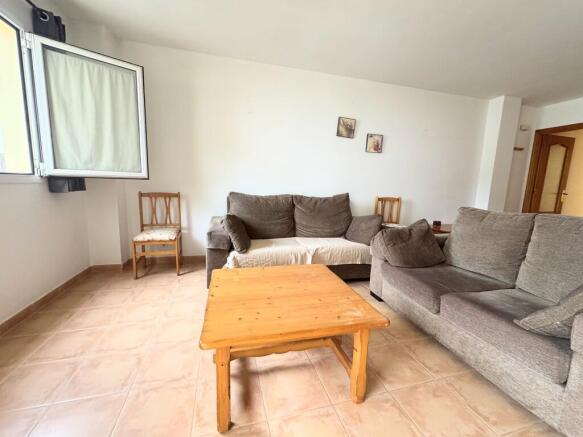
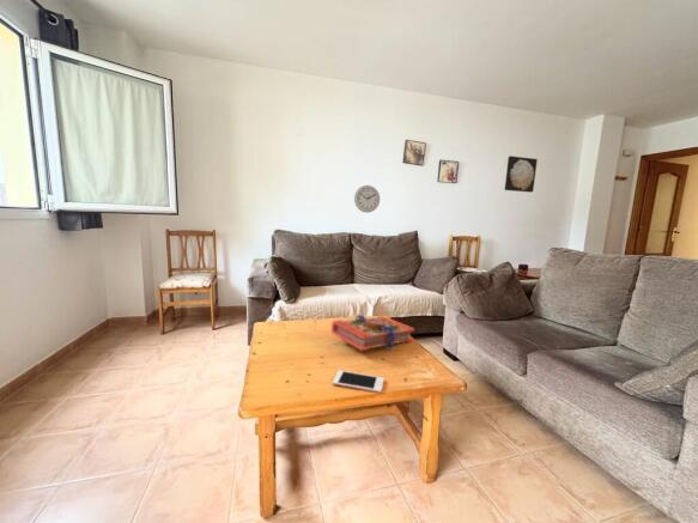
+ book (372, 330)
+ wall clock (366, 199)
+ cell phone (358, 381)
+ wall art (521, 174)
